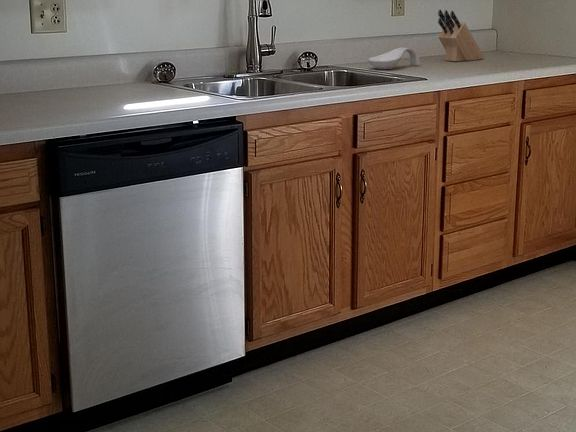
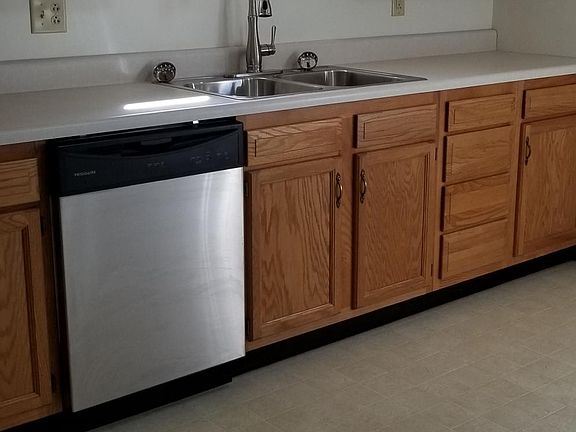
- spoon rest (394, 57)
- knife block (459, 34)
